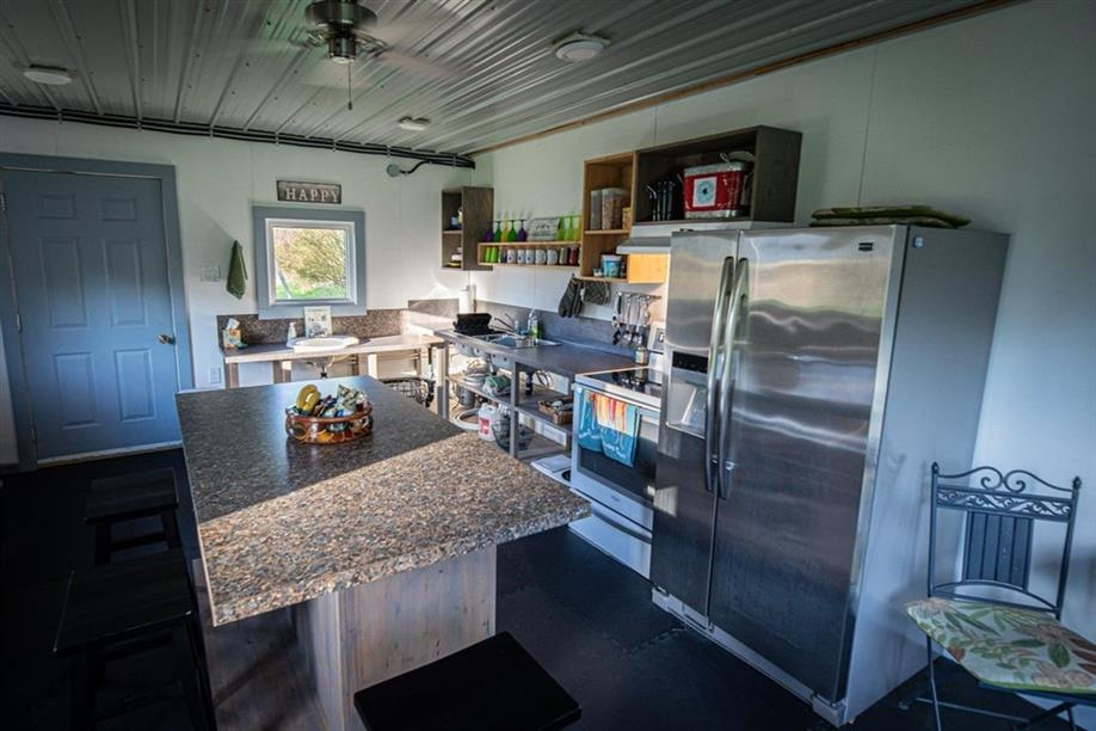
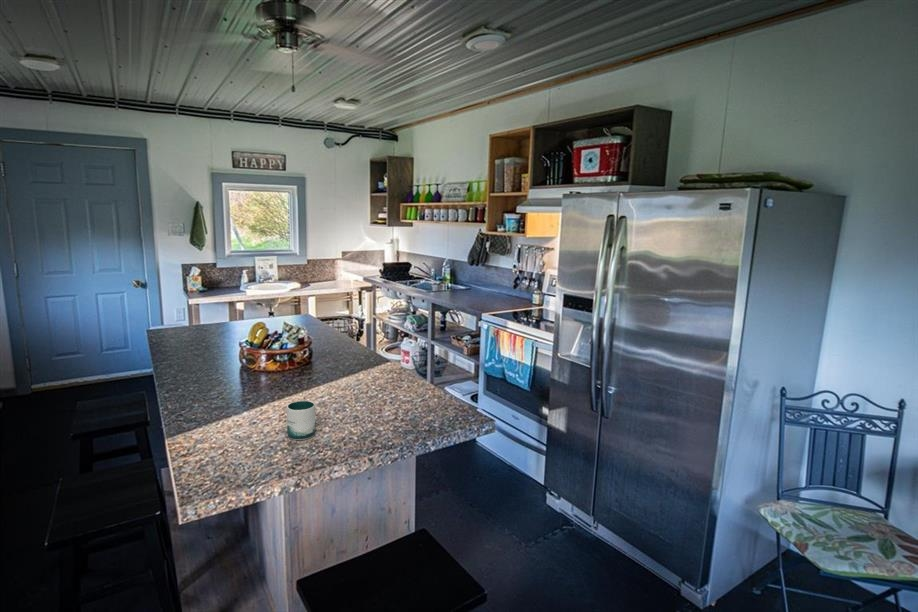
+ mug (298, 418)
